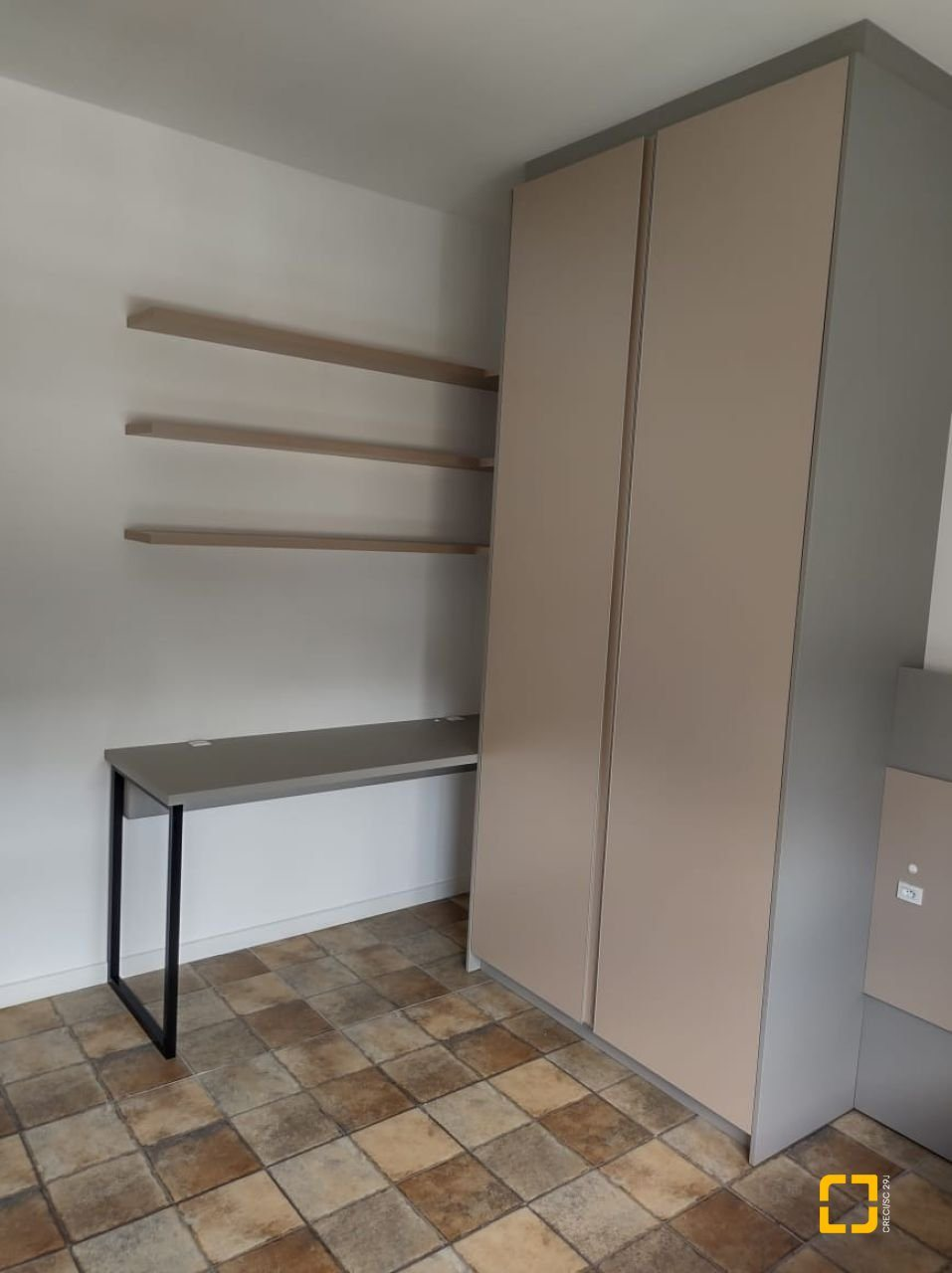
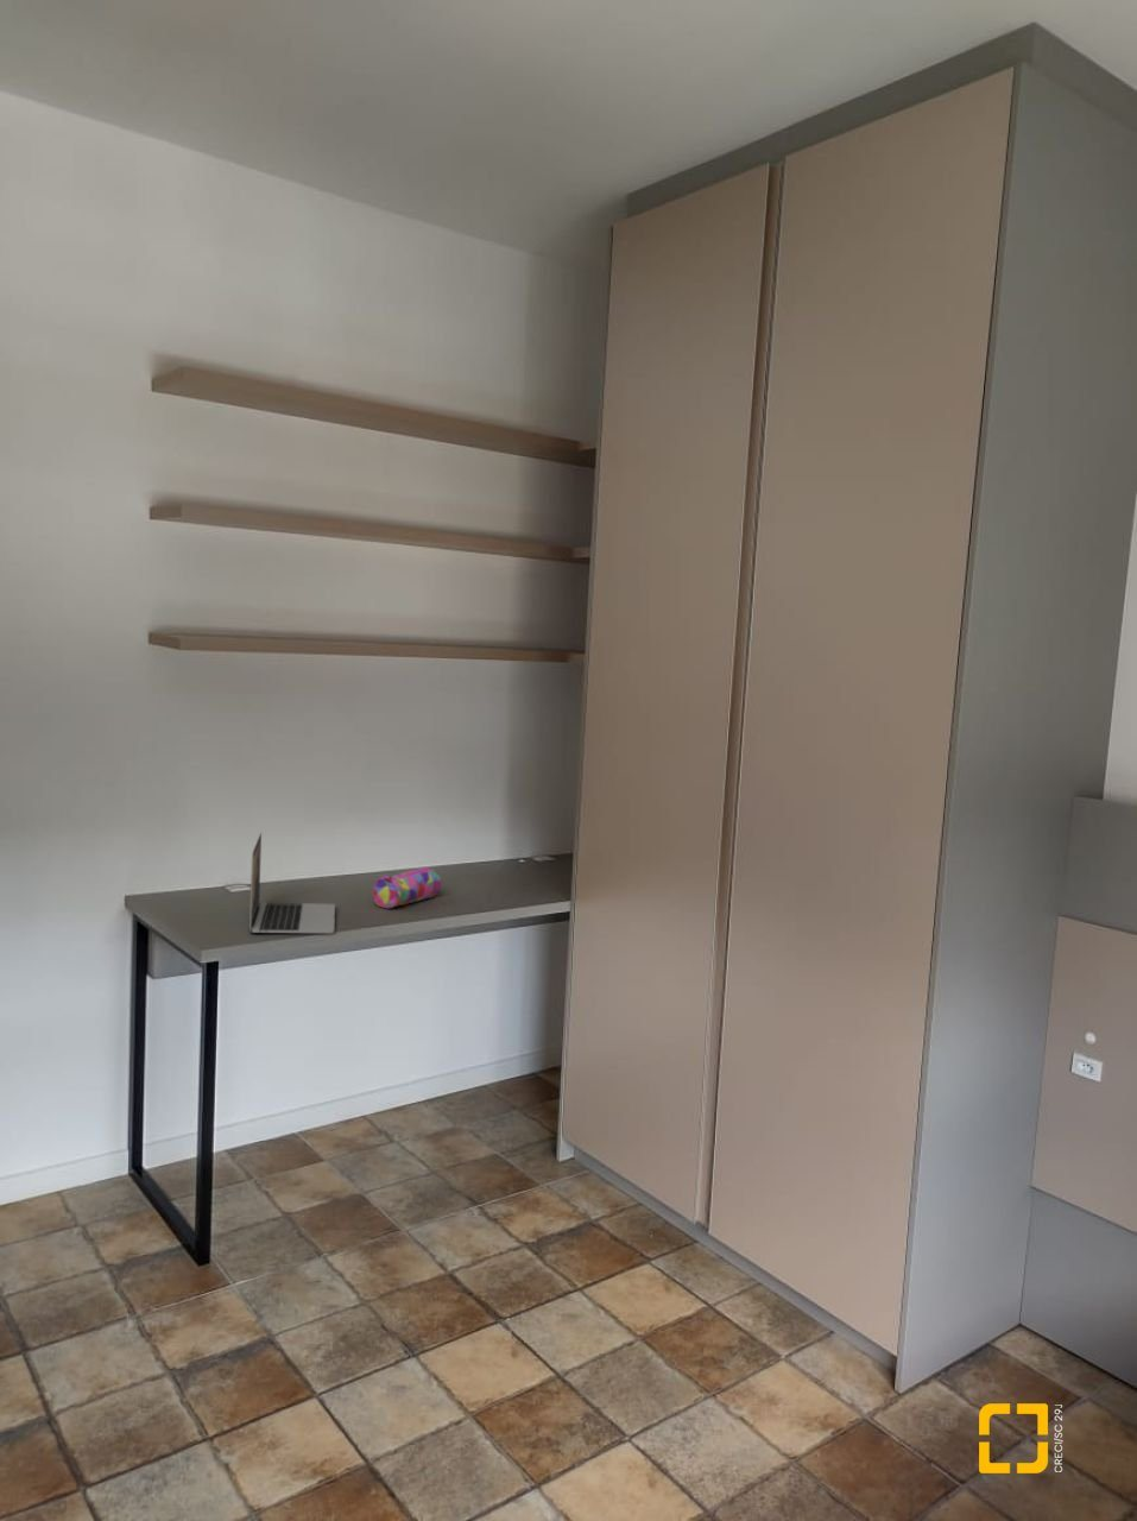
+ pencil case (407, 885)
+ laptop (295, 903)
